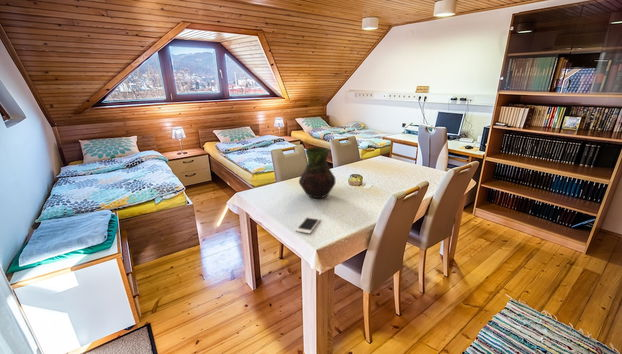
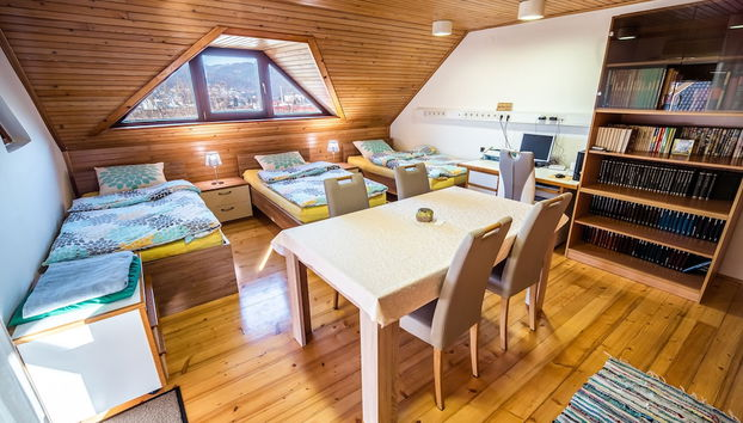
- cell phone (308, 224)
- vase (317, 173)
